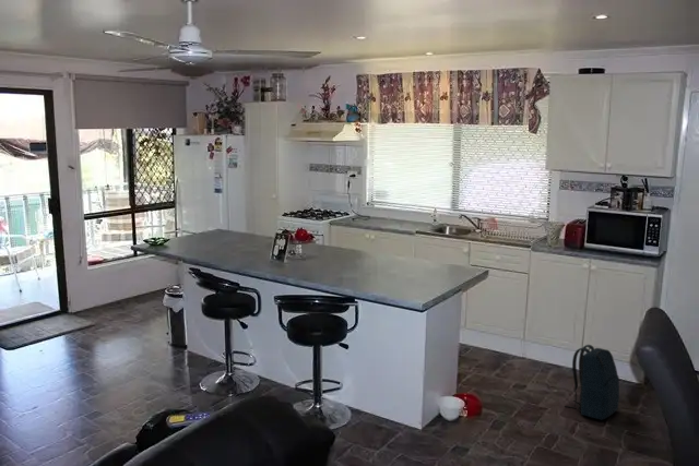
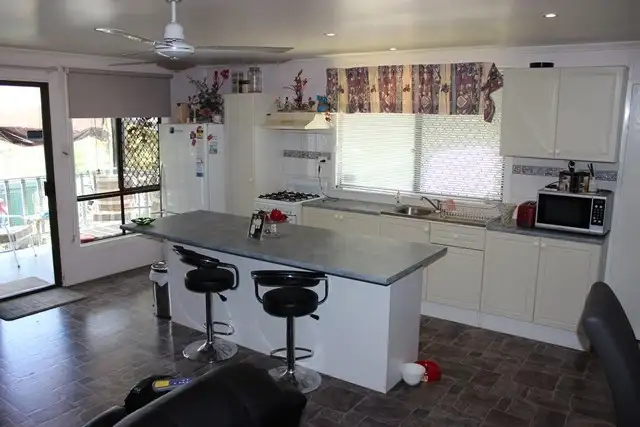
- backpack (592, 378)
